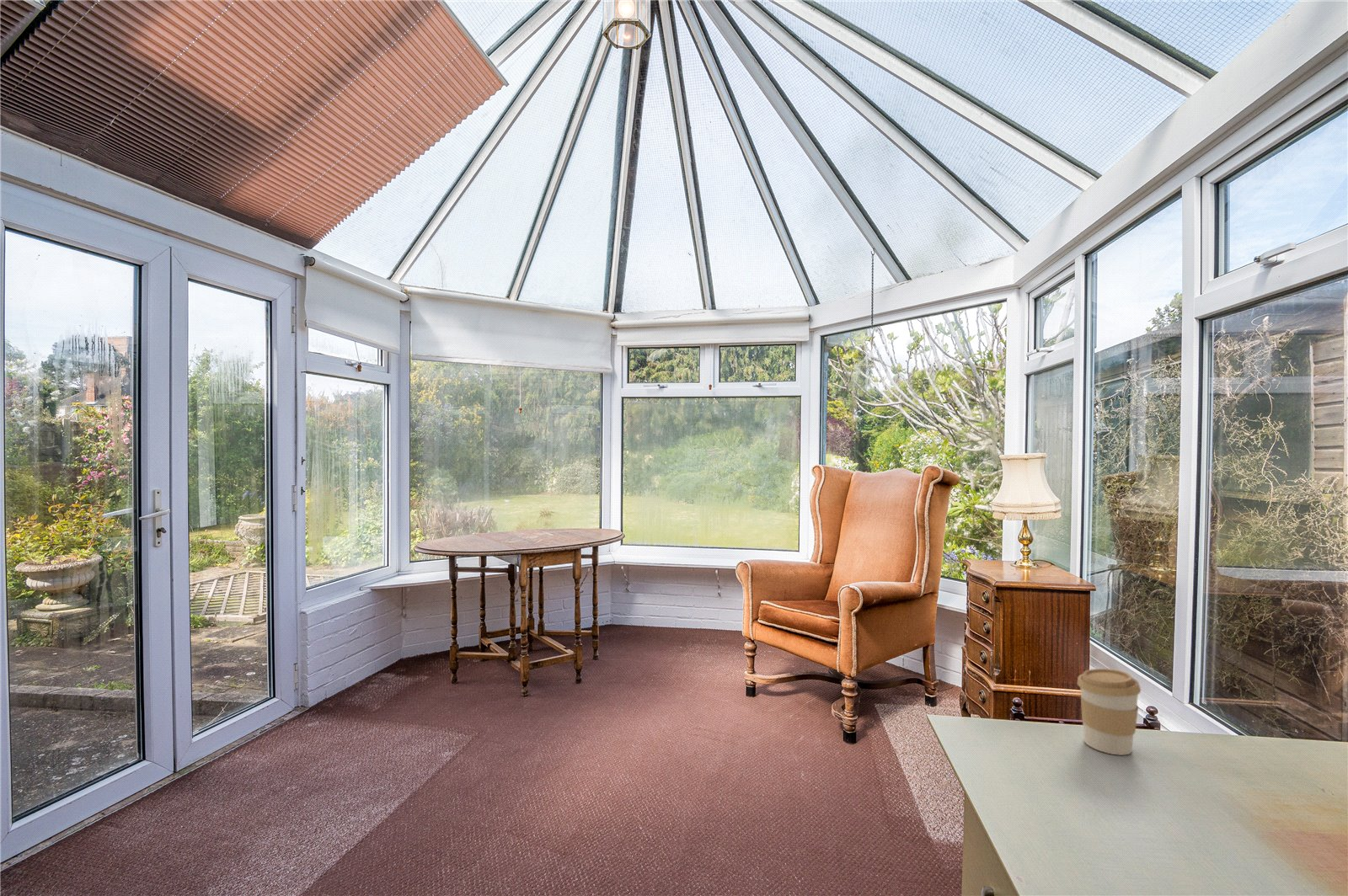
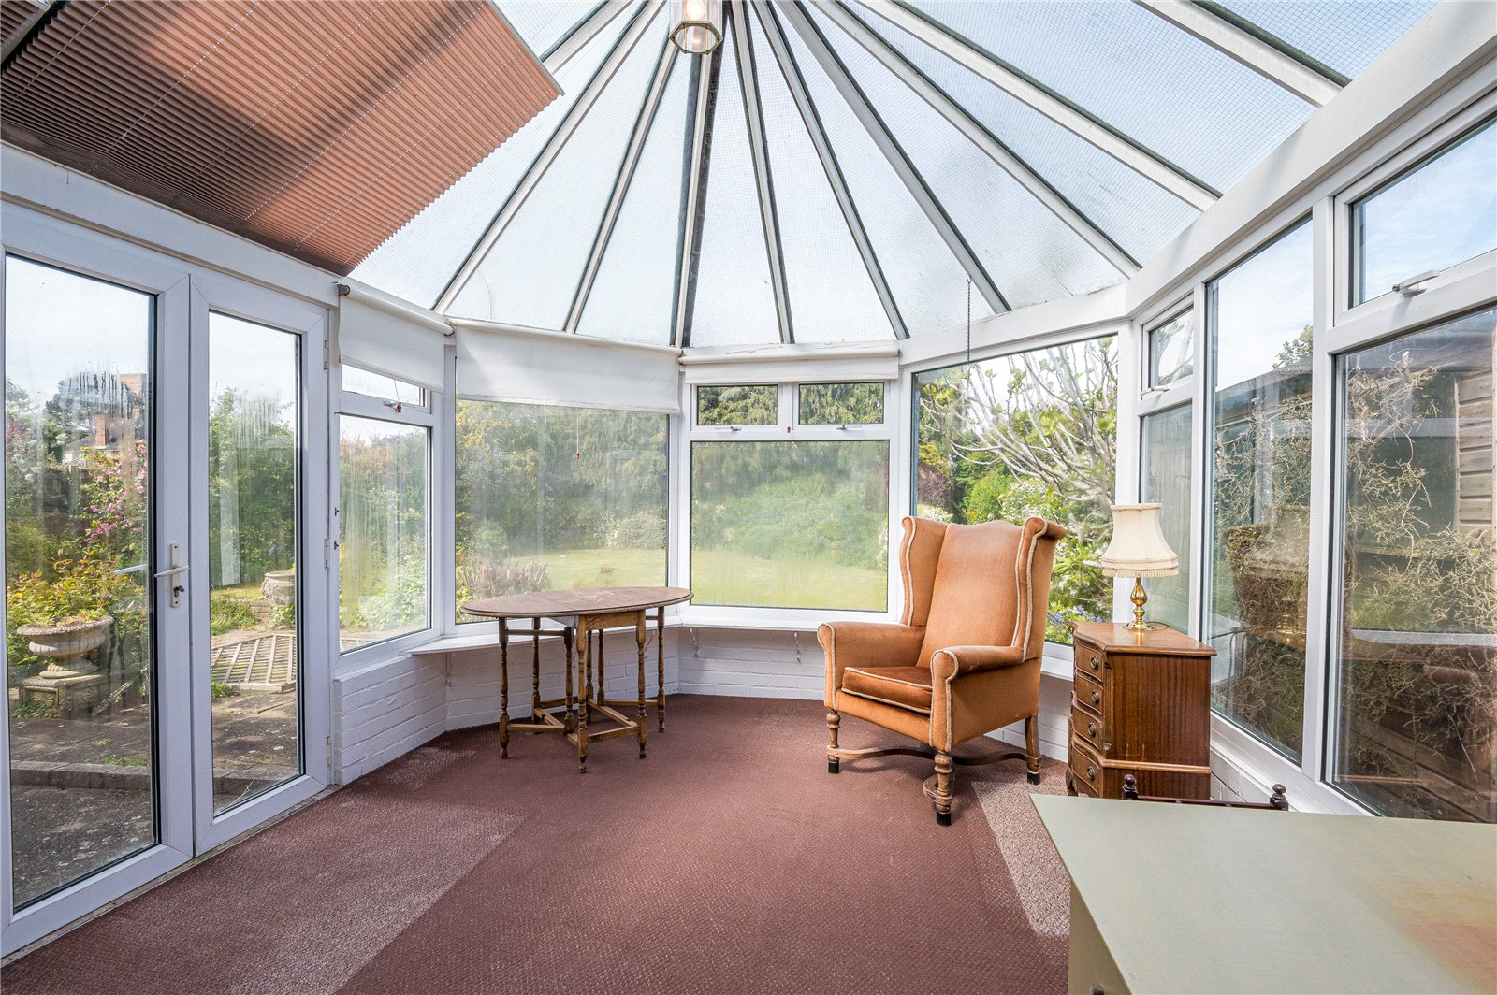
- coffee cup (1108, 708)
